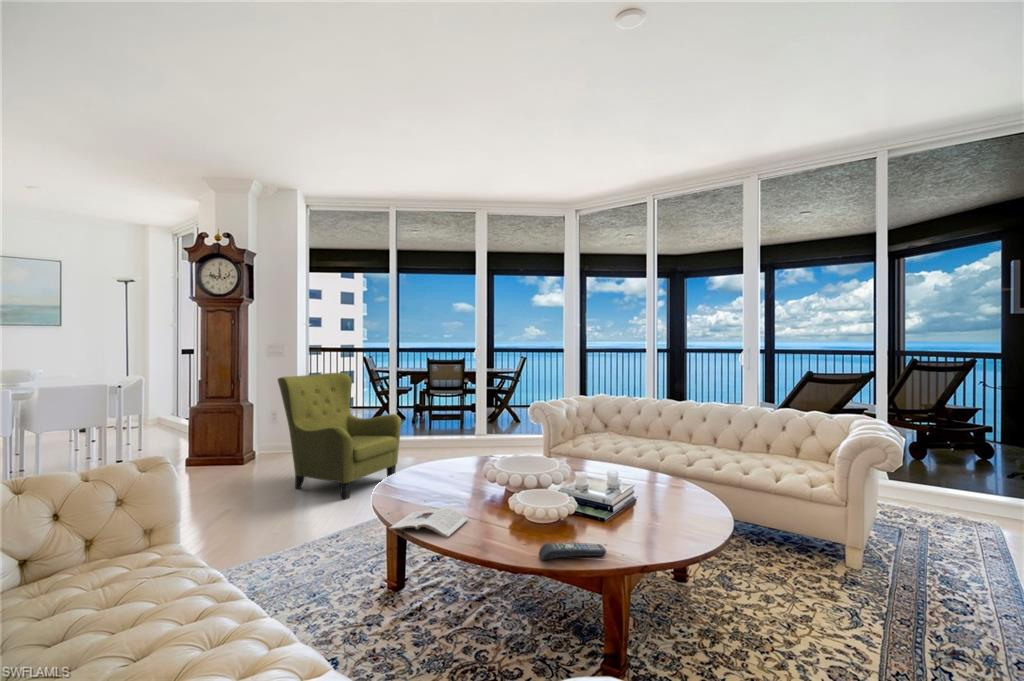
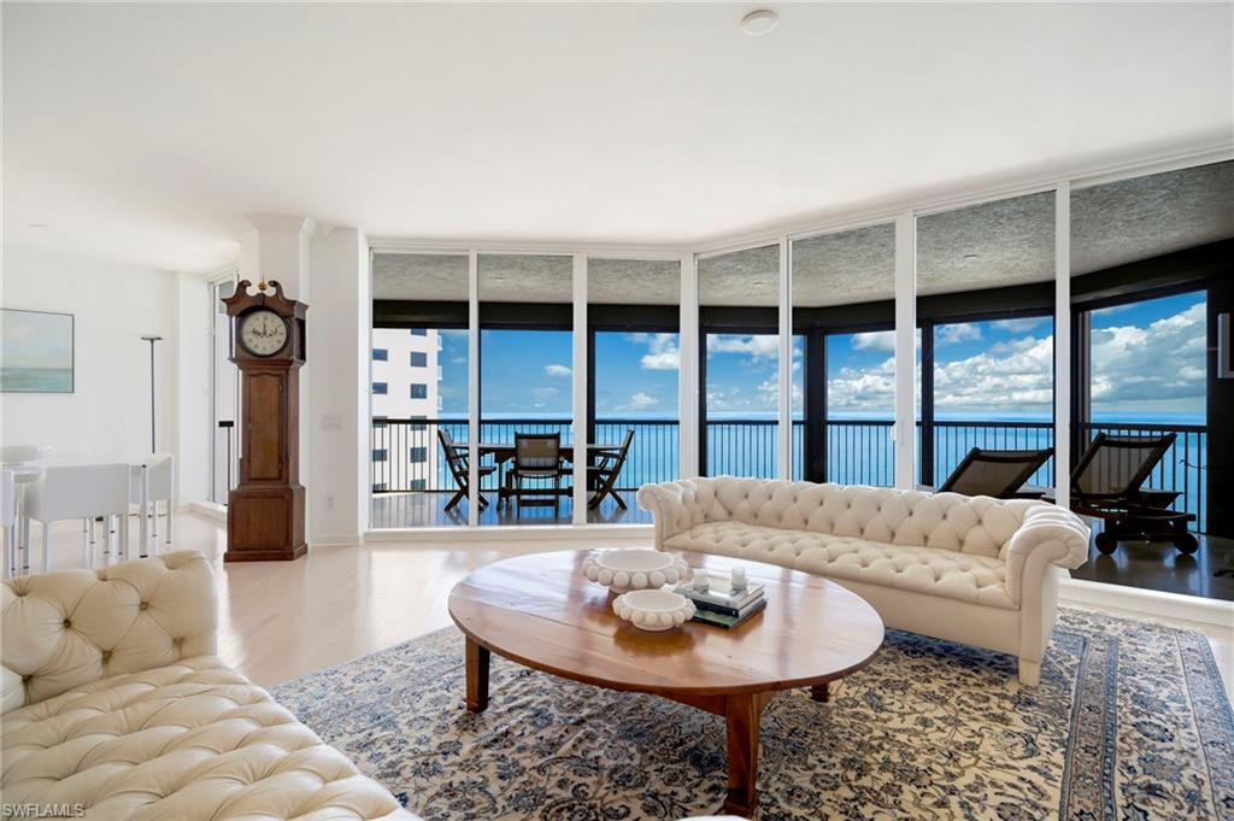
- armchair (337, 429)
- remote control (572, 550)
- magazine (429, 519)
